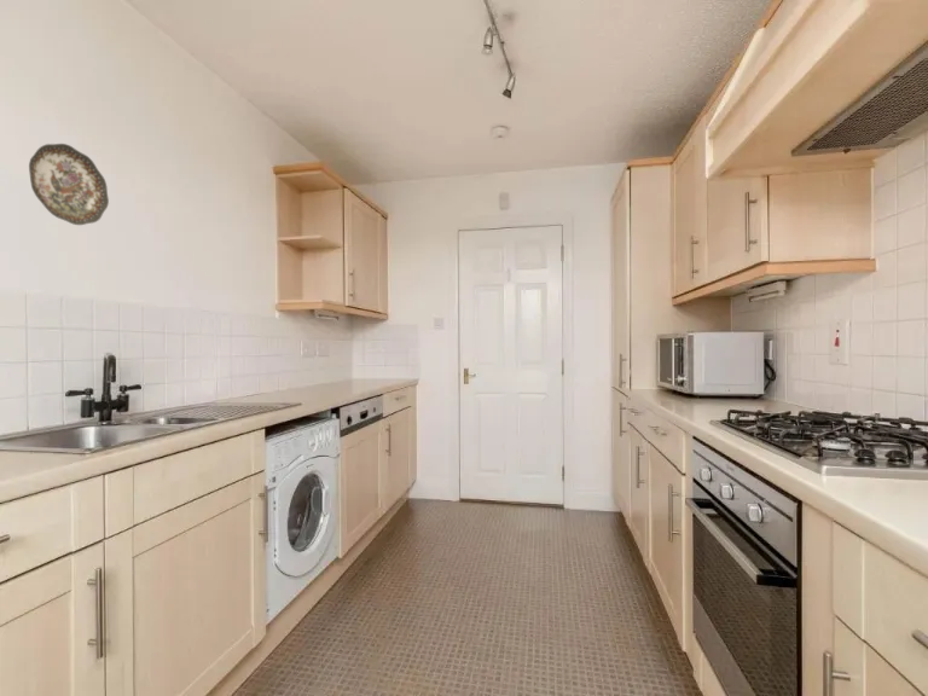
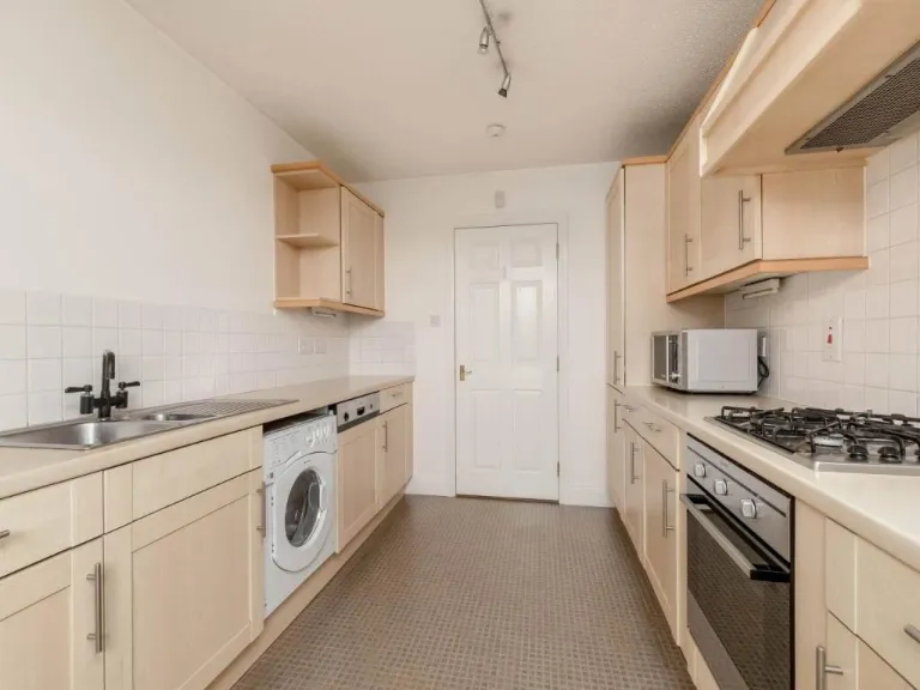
- decorative plate (69, 185)
